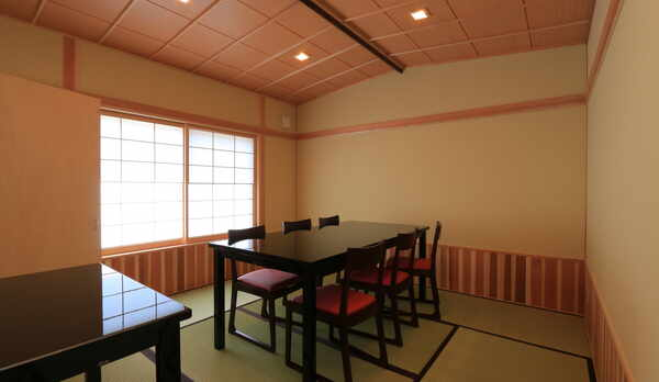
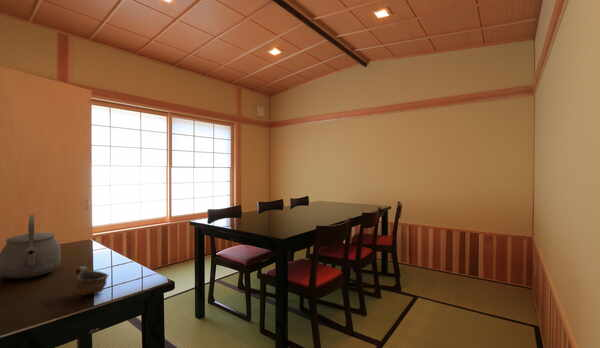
+ cup (92, 279)
+ tea kettle (31, 246)
